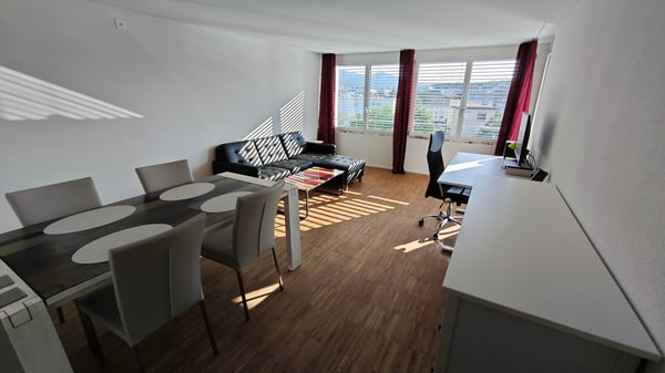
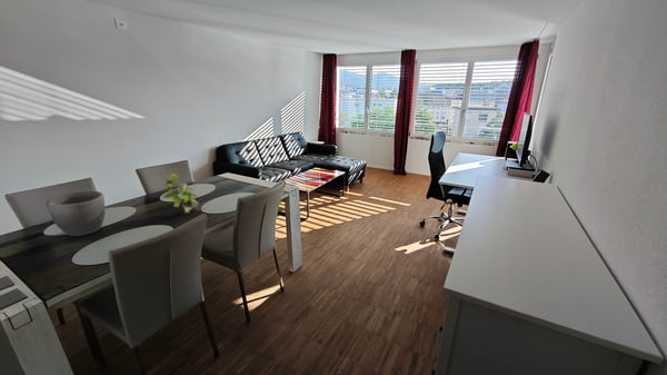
+ bowl (80, 214)
+ plant (185, 191)
